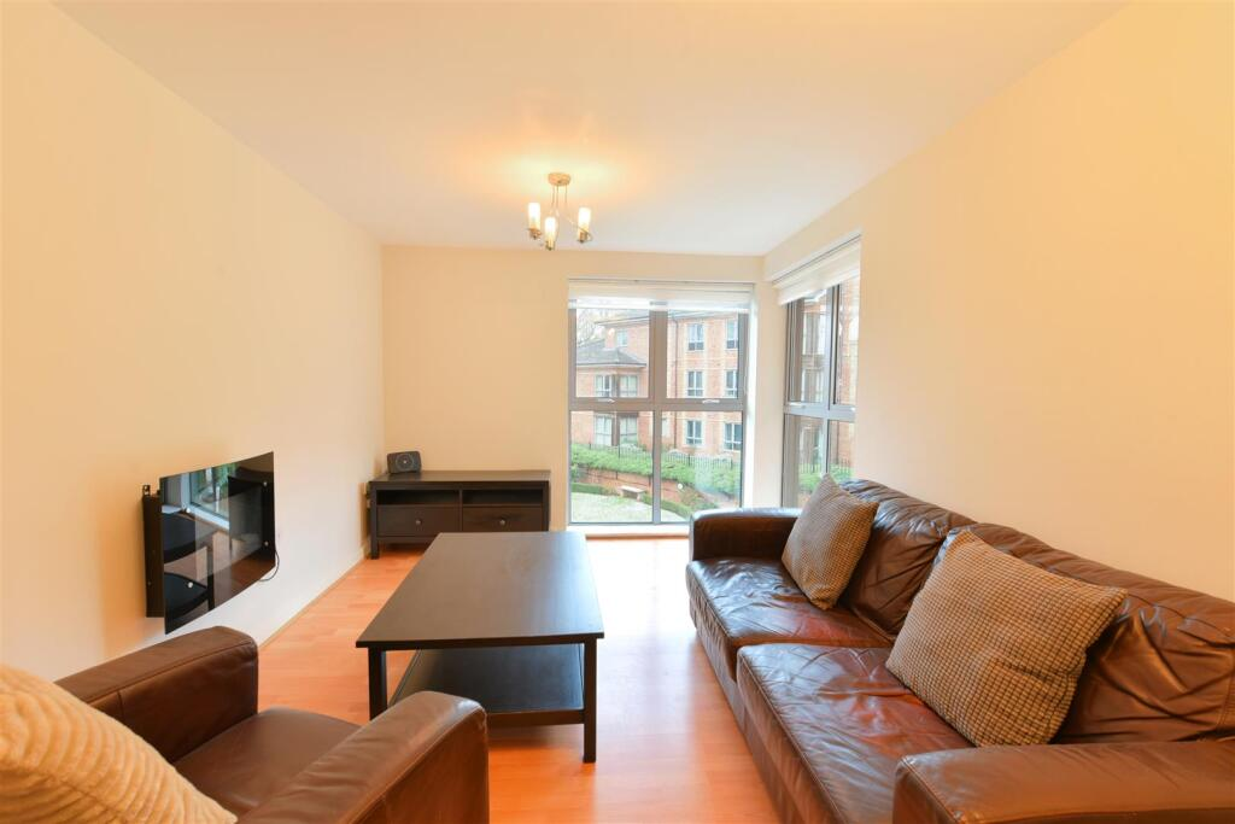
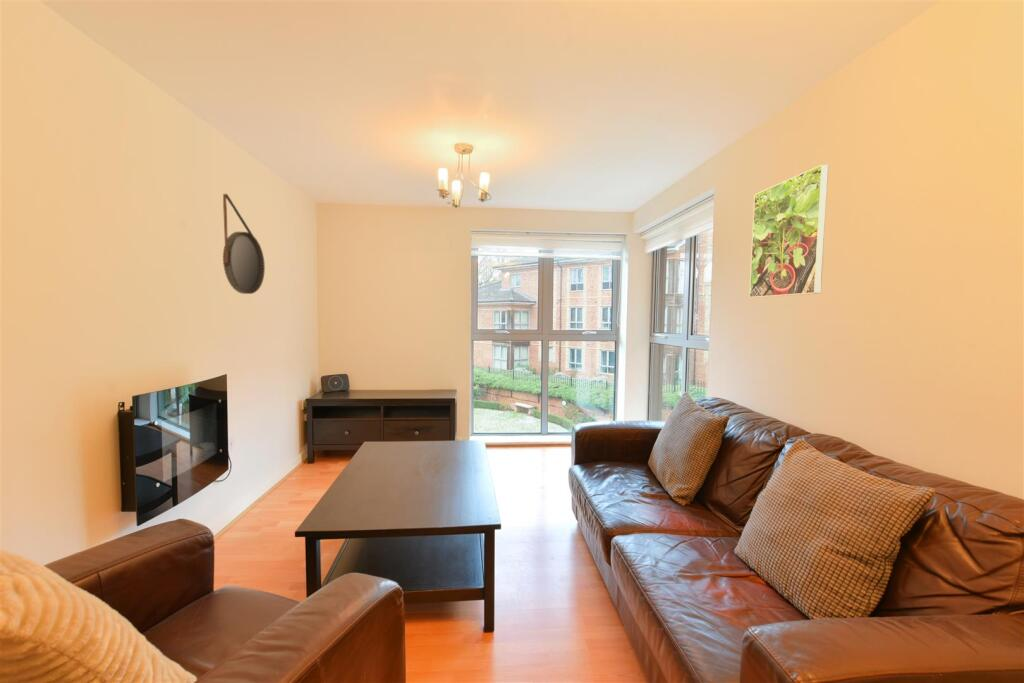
+ home mirror (244, 248)
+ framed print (784, 238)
